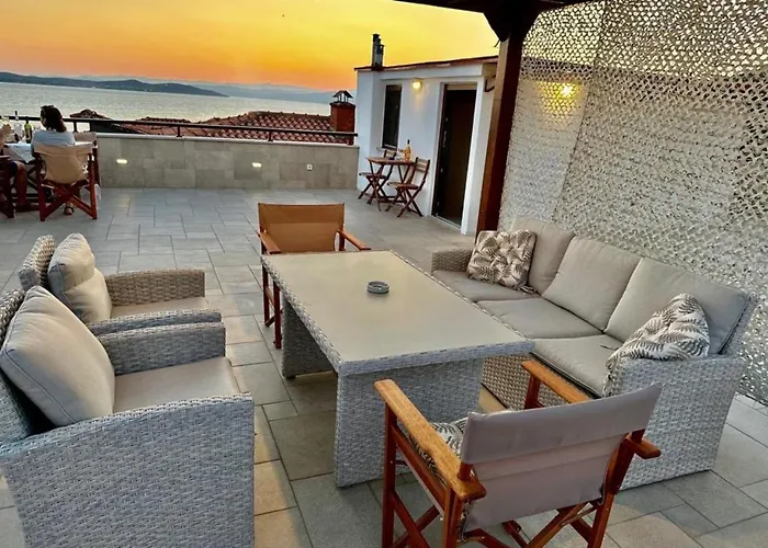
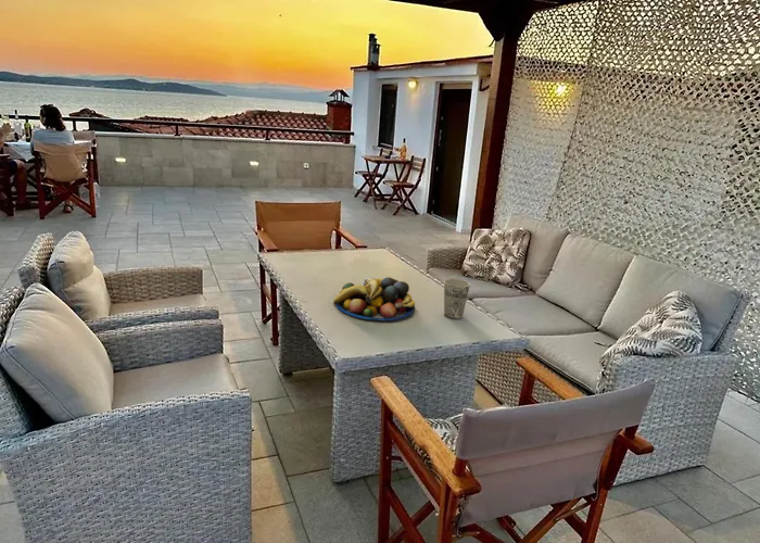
+ fruit bowl (376, 292)
+ cup (455, 299)
